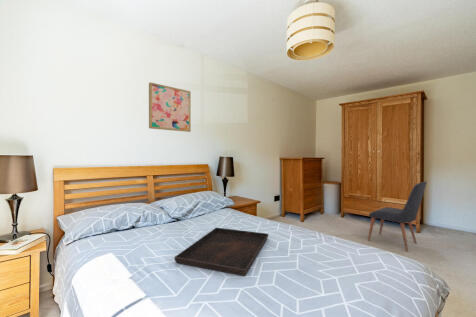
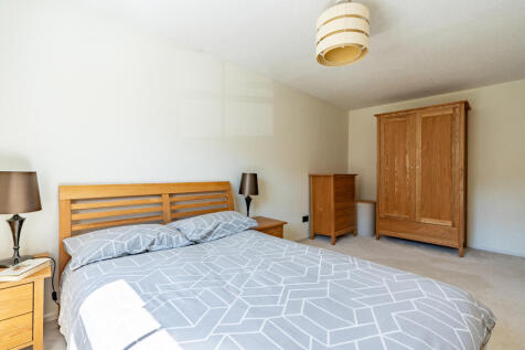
- chair (397, 211)
- wall art (170, 108)
- serving tray (227, 246)
